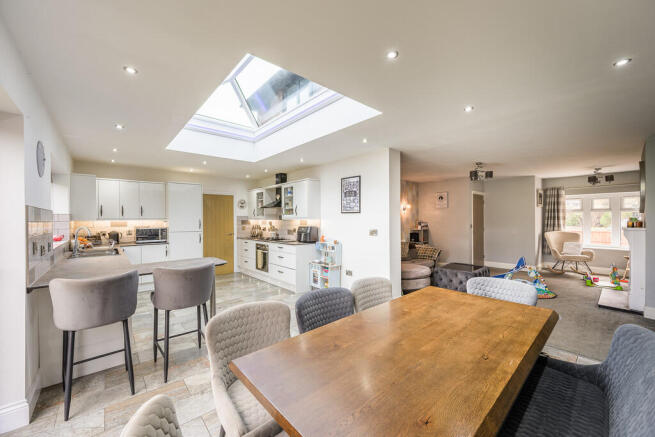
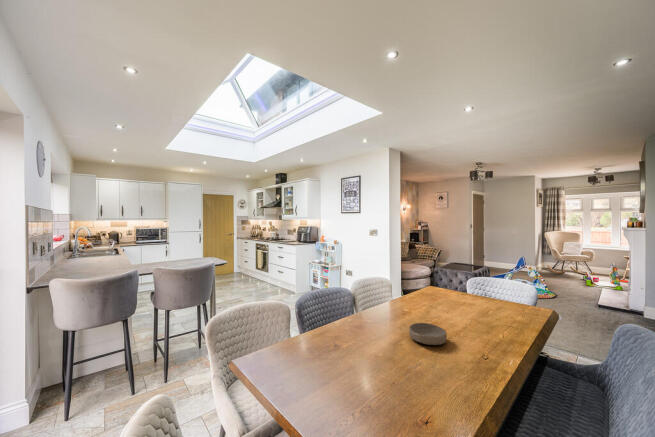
+ bowl (427, 334)
